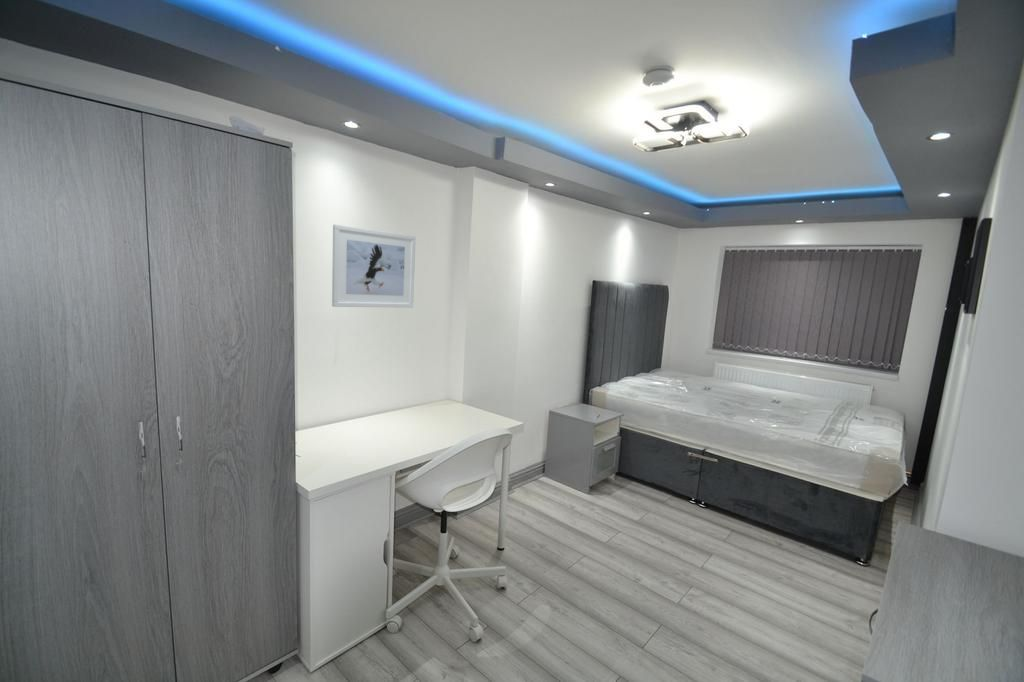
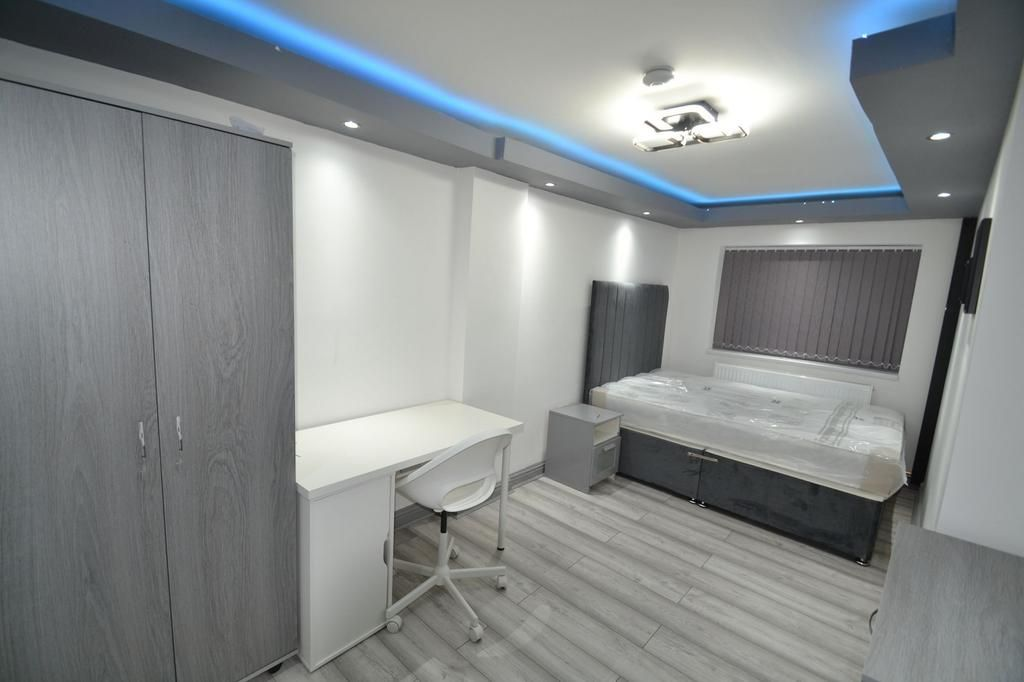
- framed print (376, 269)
